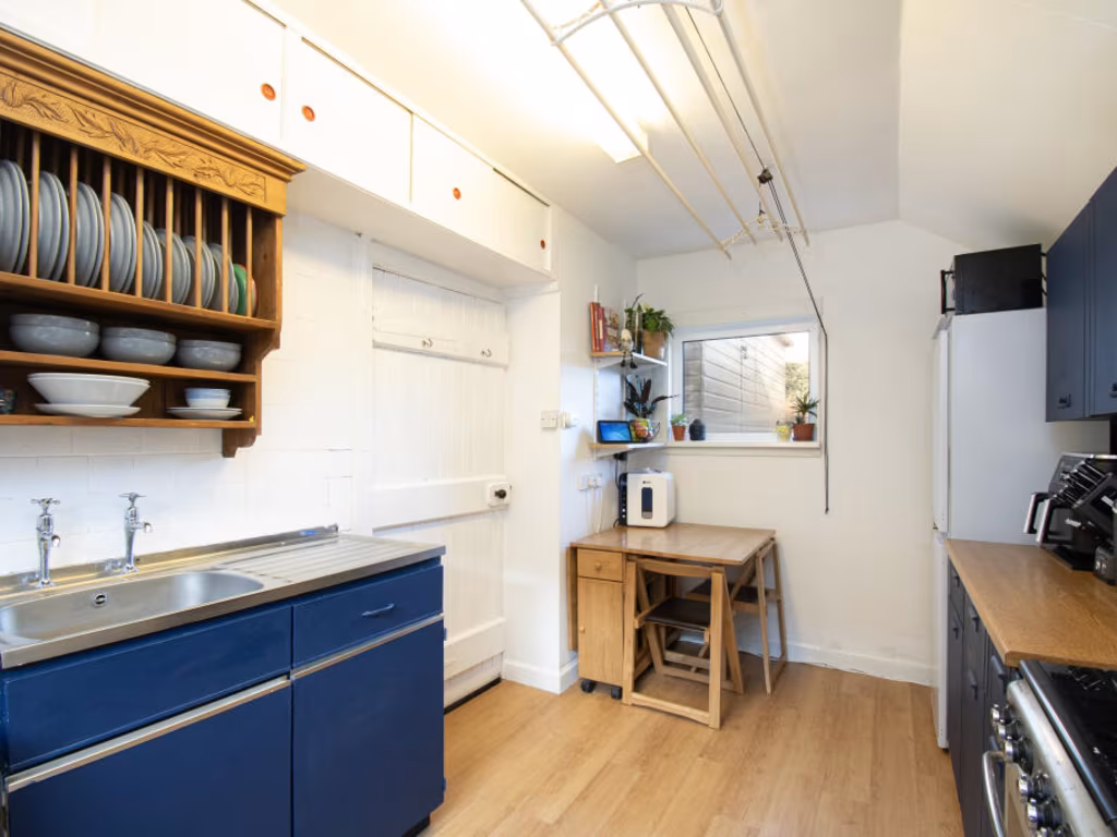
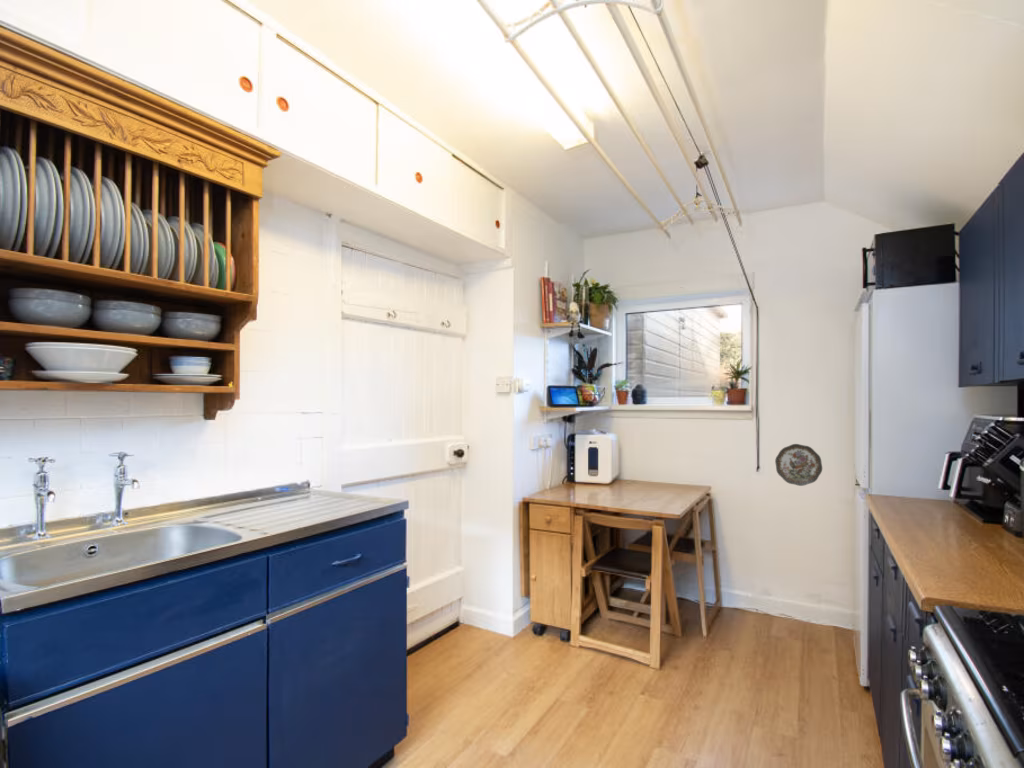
+ decorative plate (798, 464)
